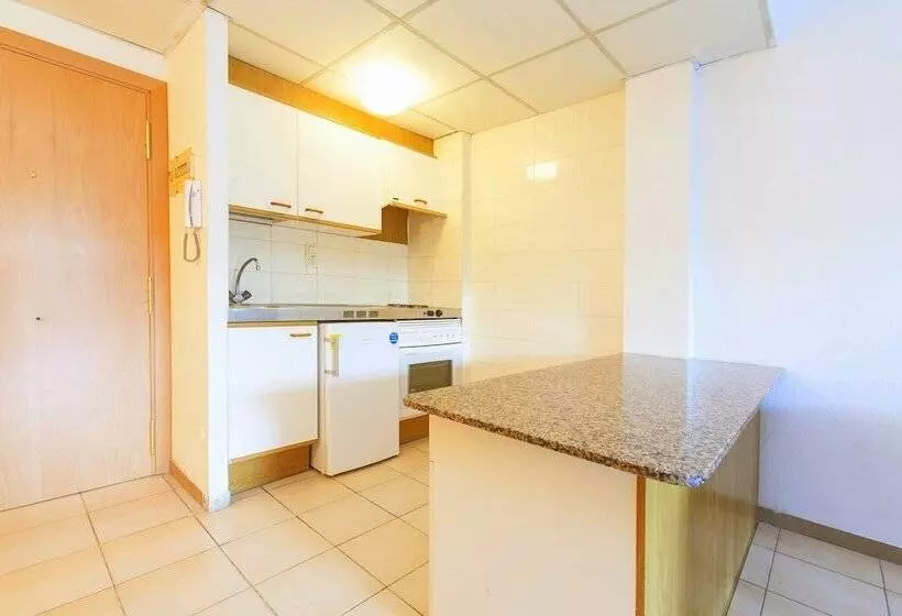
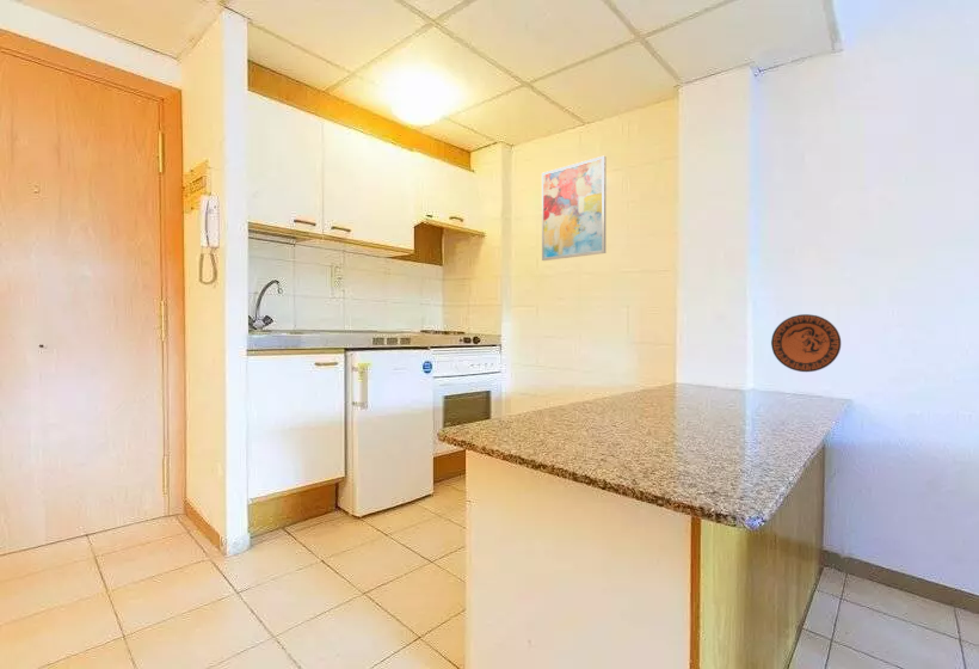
+ decorative plate (805, 343)
+ wall art (572, 210)
